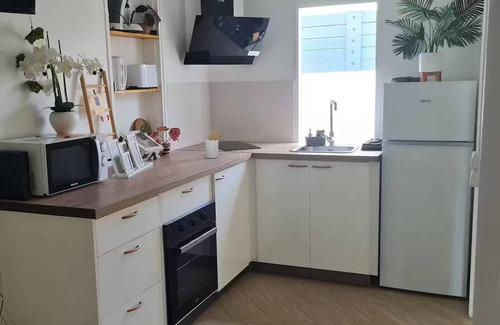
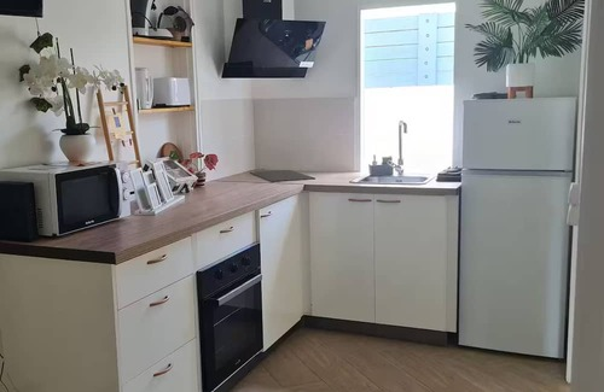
- utensil holder (215, 144)
